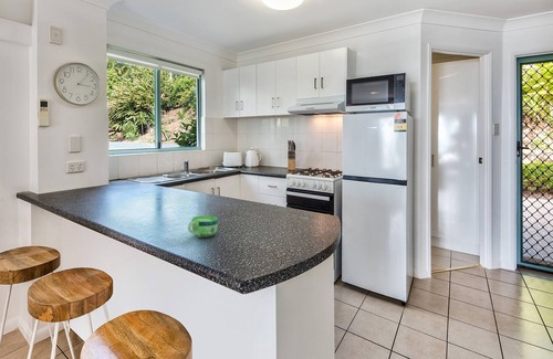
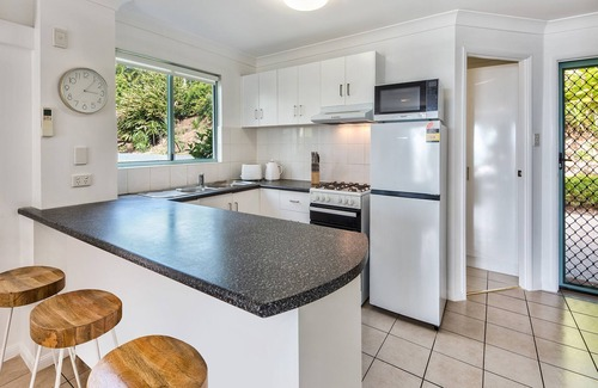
- cup (202, 226)
